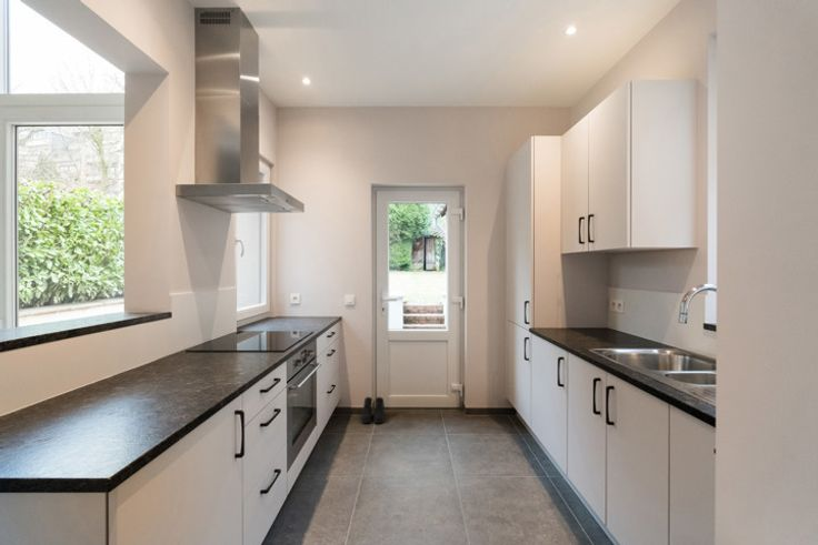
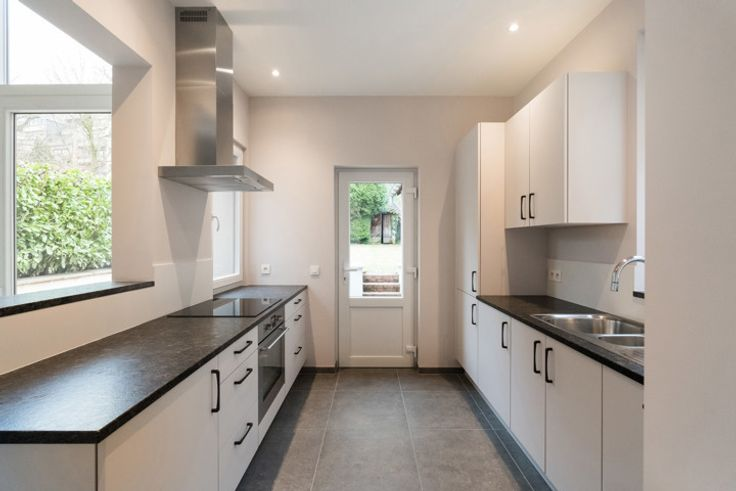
- boots (371, 408)
